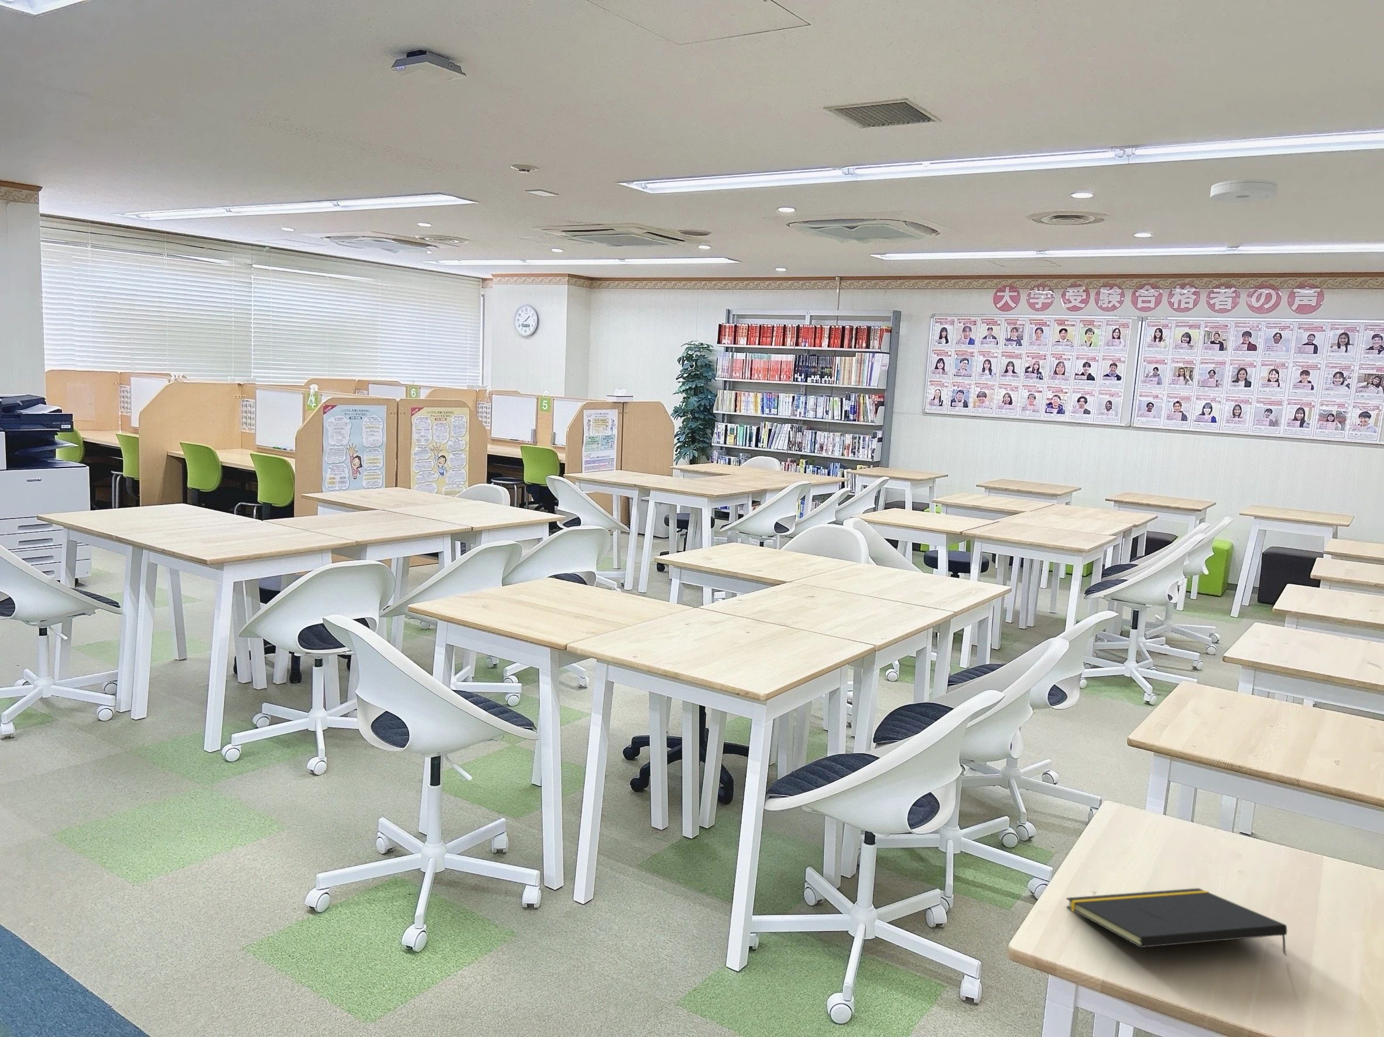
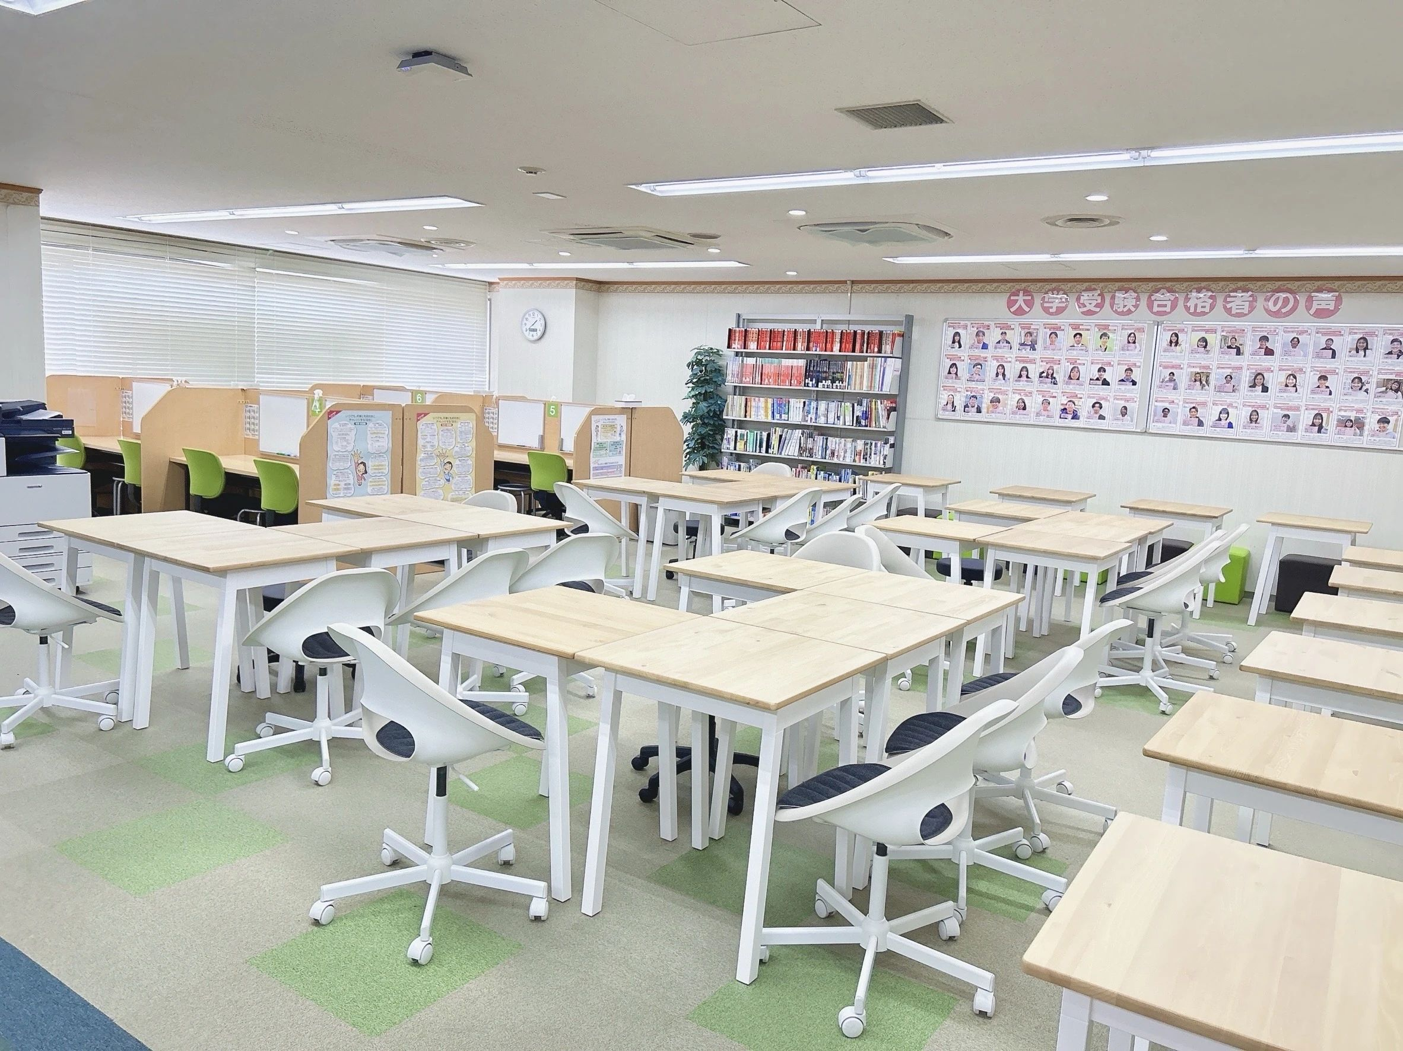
- notepad (1173, 915)
- smoke detector (1243, 191)
